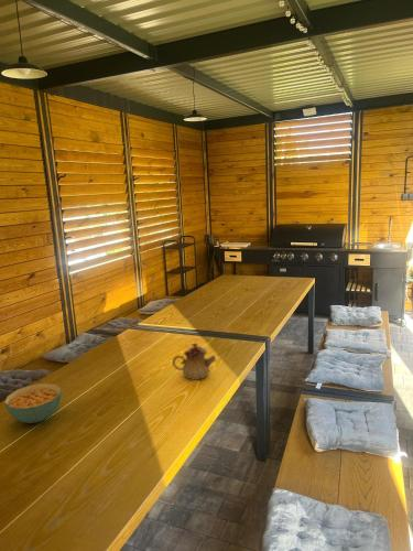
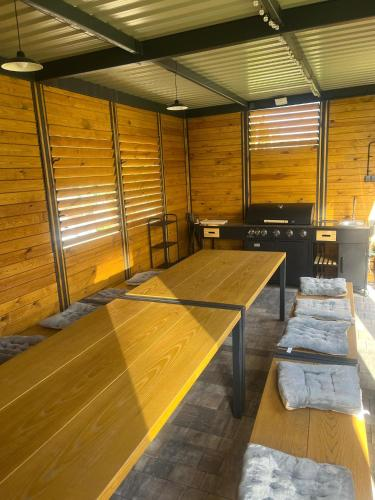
- teapot (193, 359)
- cereal bowl (35, 407)
